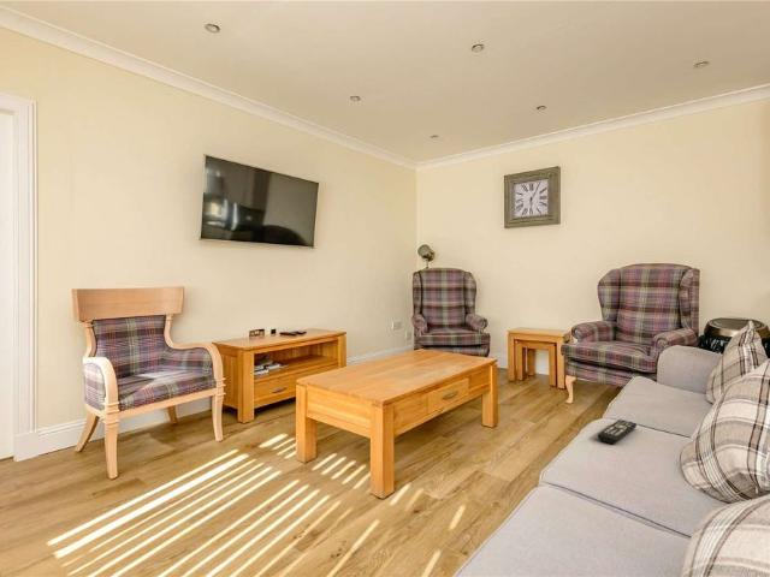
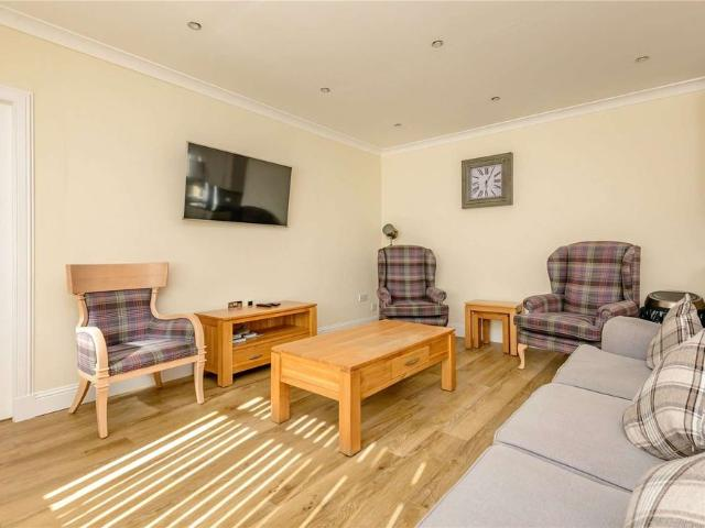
- remote control (617, 430)
